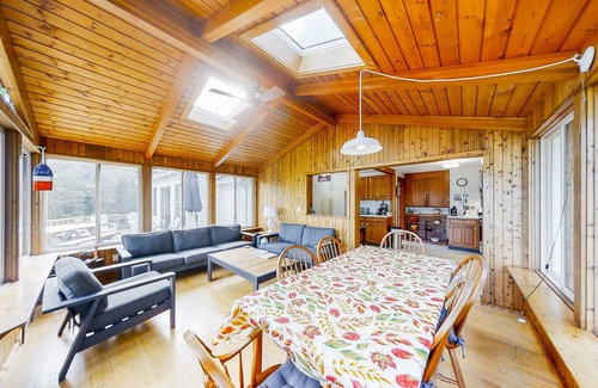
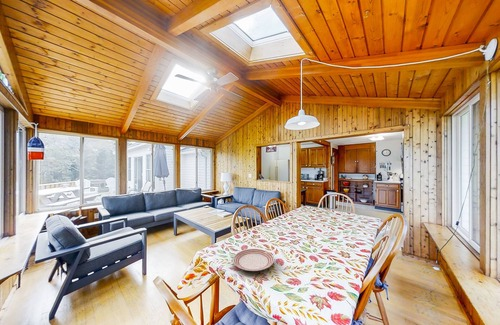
+ dinner plate (253, 260)
